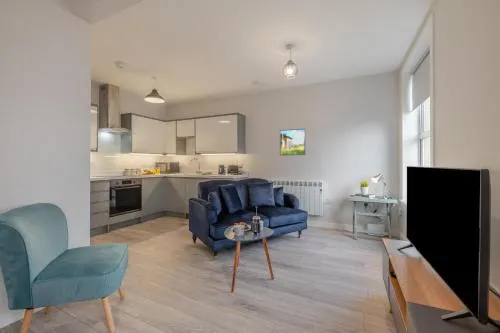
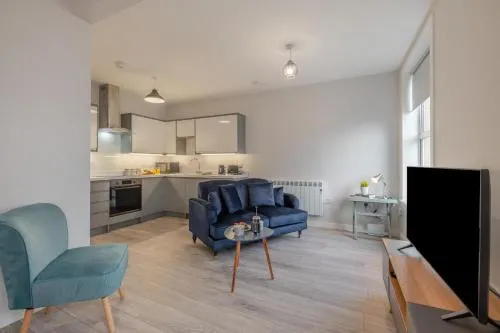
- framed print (292, 142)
